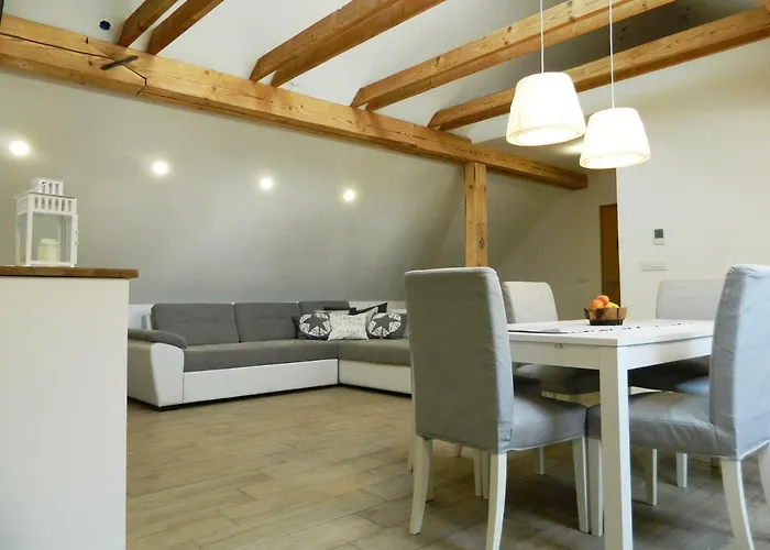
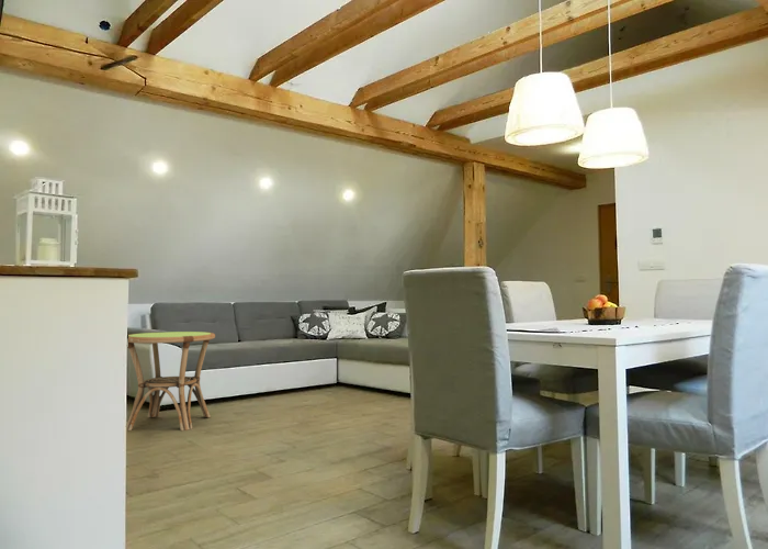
+ side table (169, 378)
